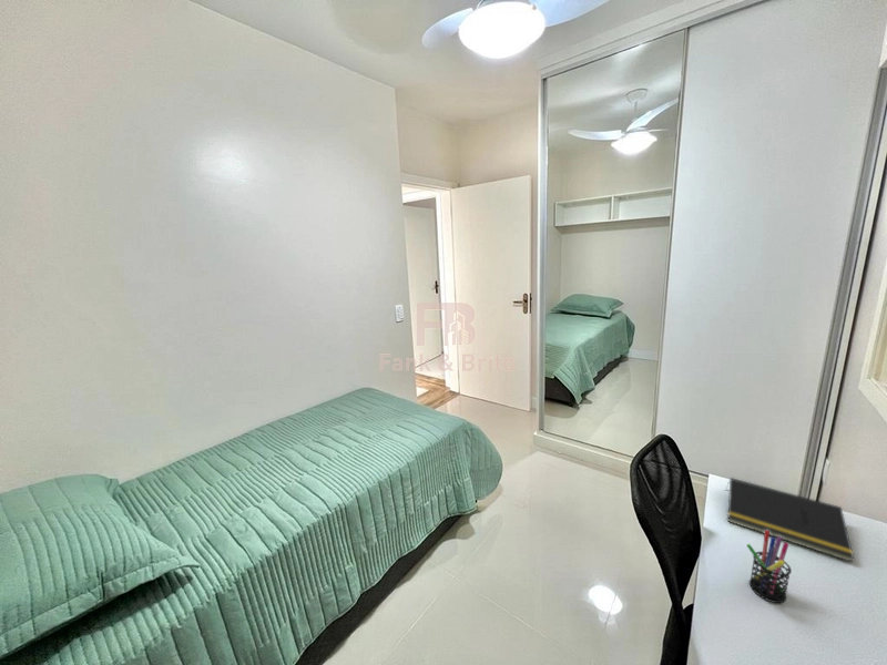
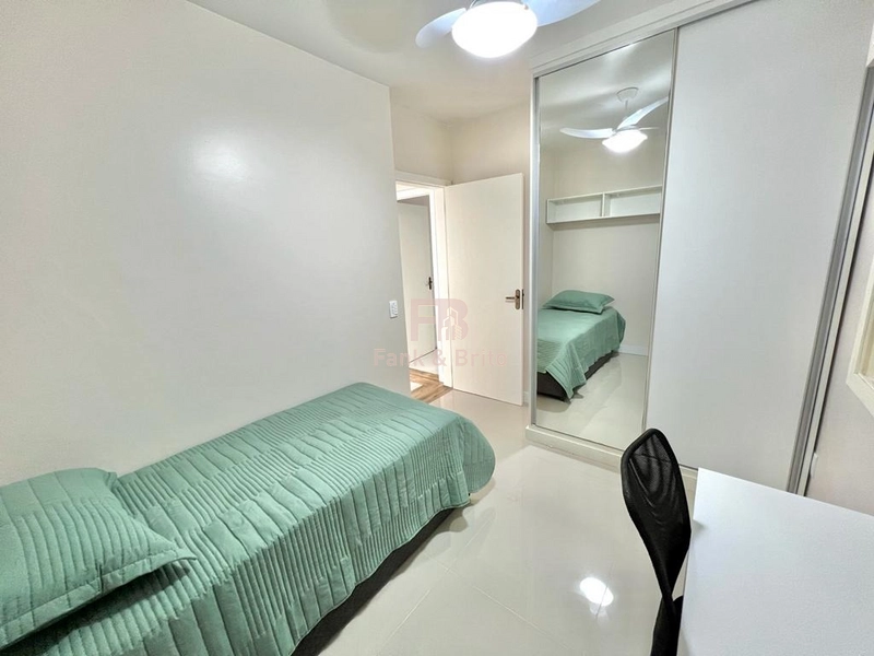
- pen holder (766, 564)
- notepad (783, 514)
